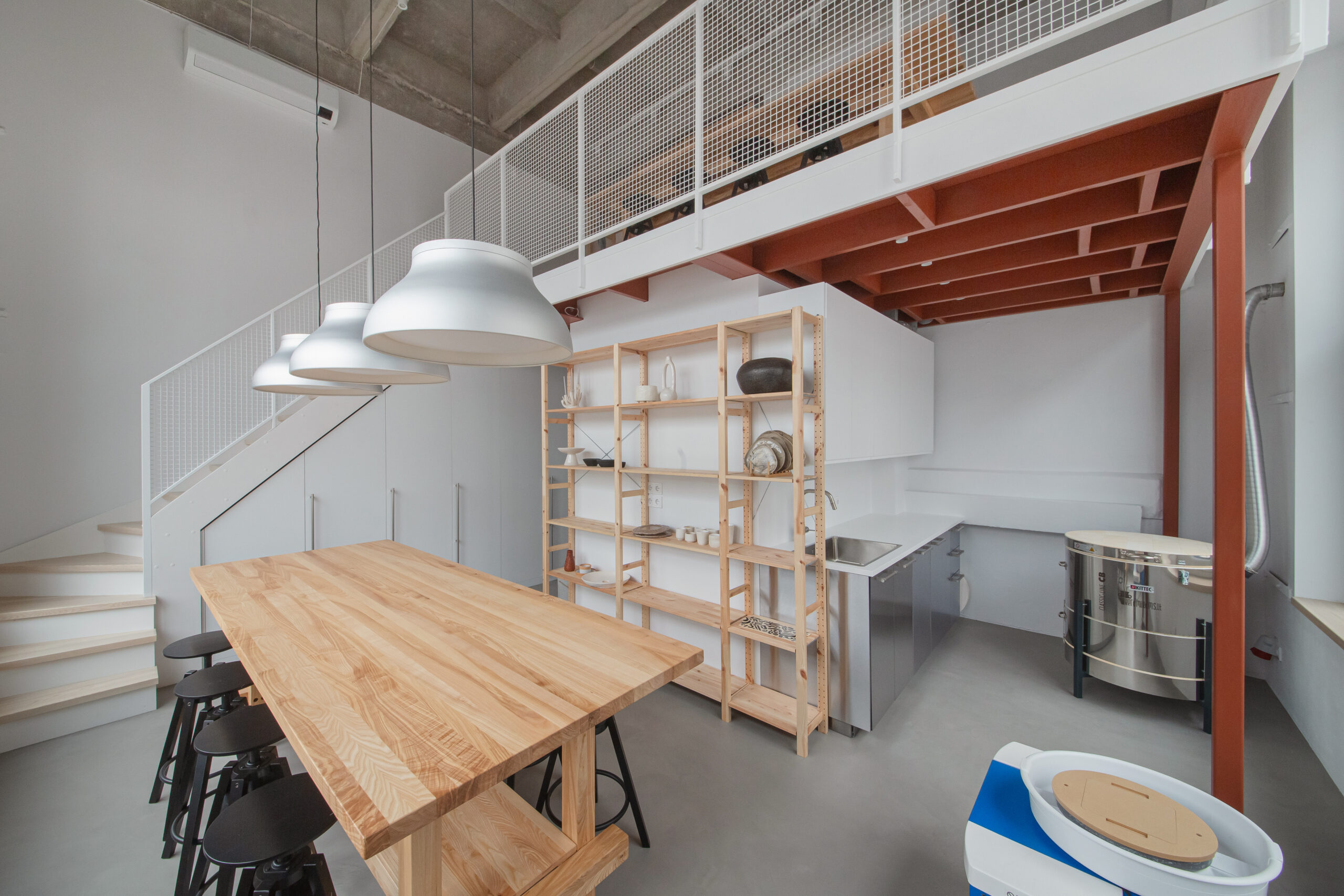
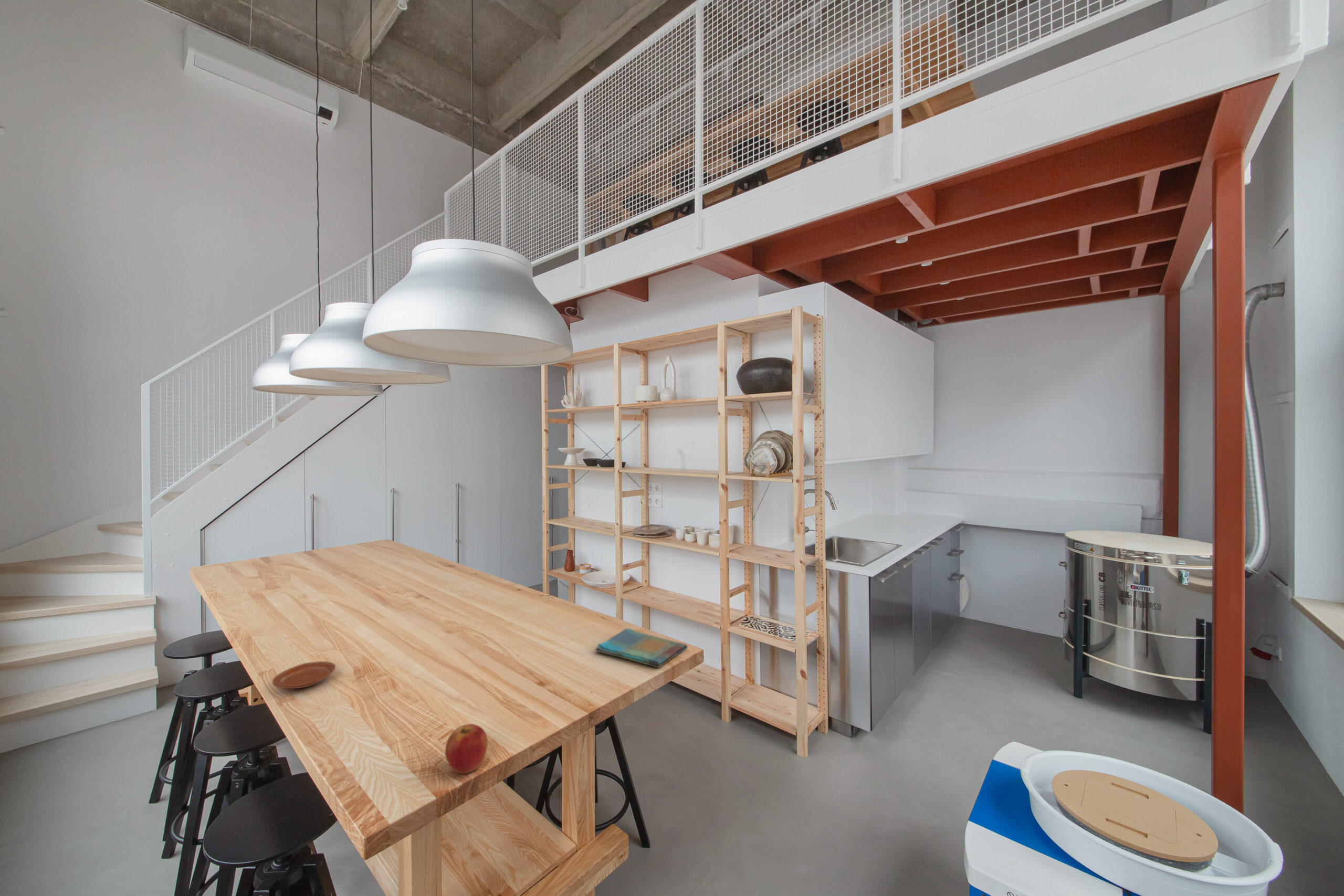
+ dish towel (642, 646)
+ apple (467, 748)
+ plate (304, 678)
